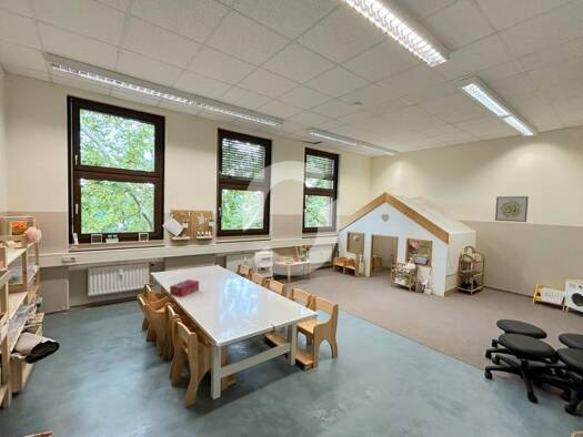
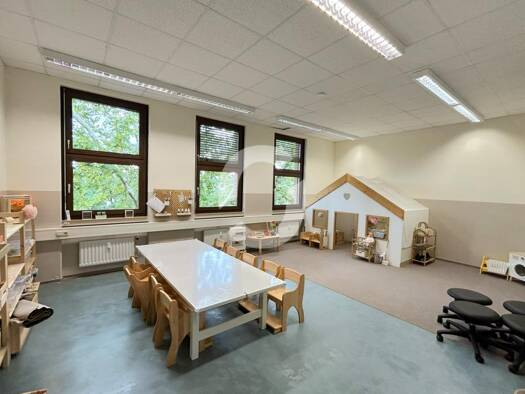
- tissue box (184, 287)
- wall art (511, 209)
